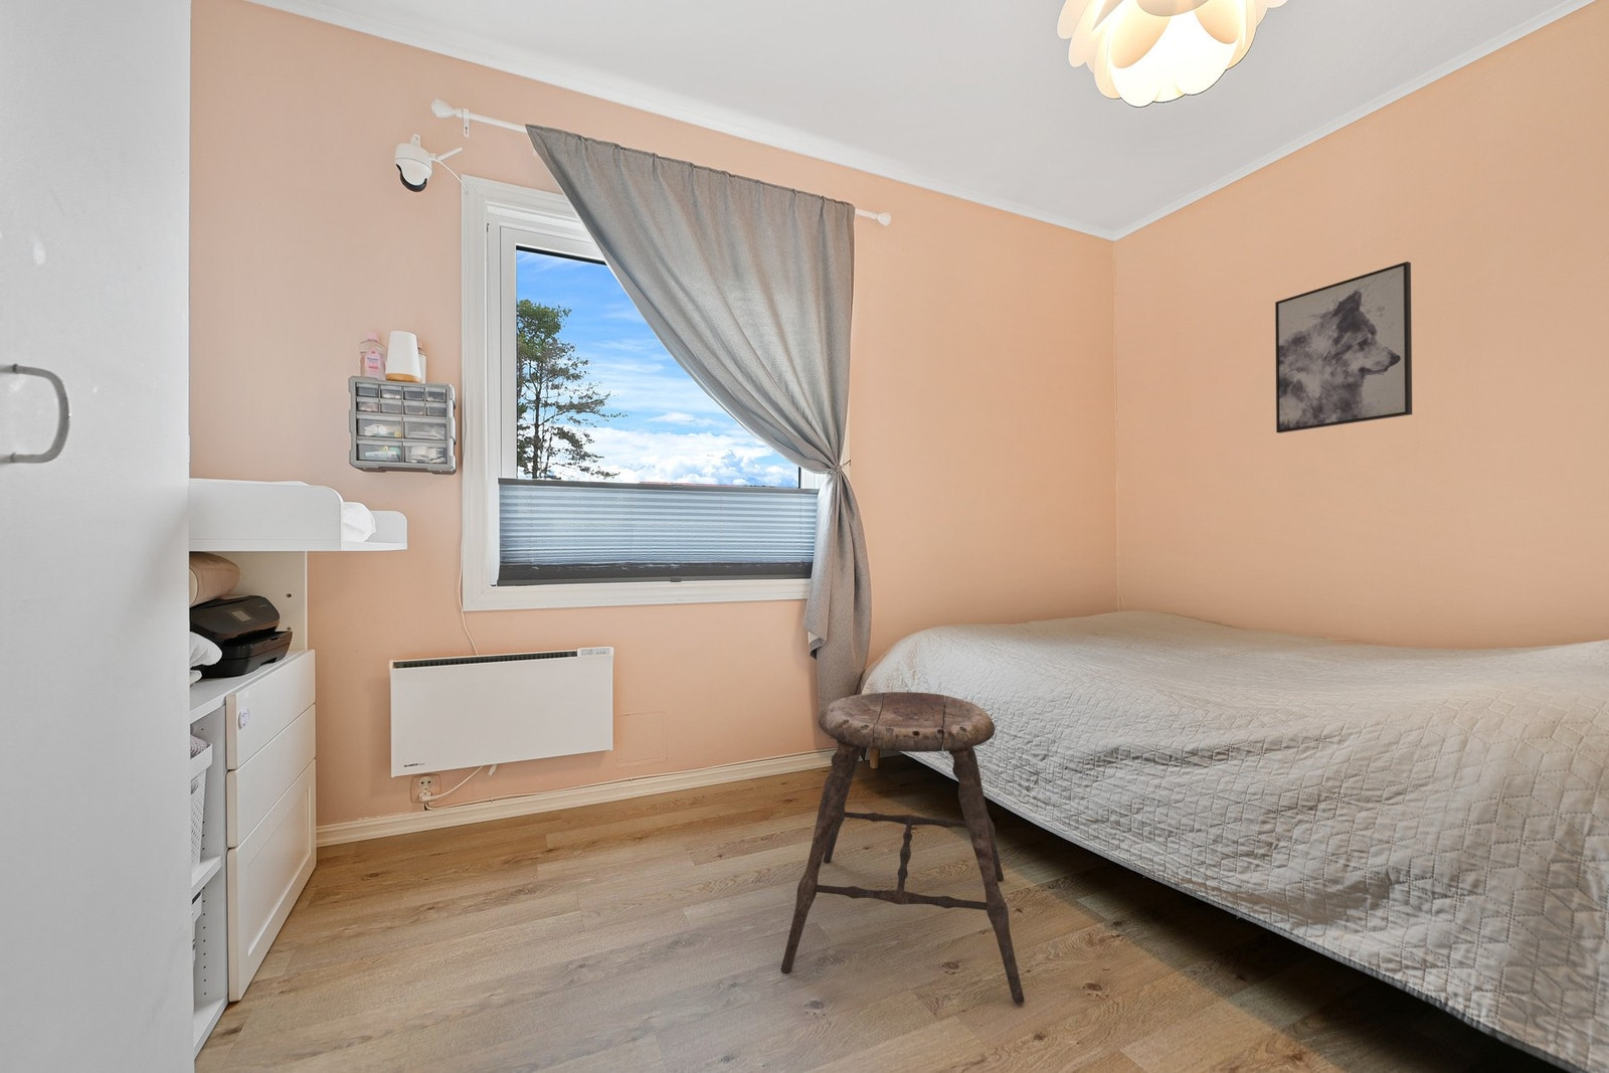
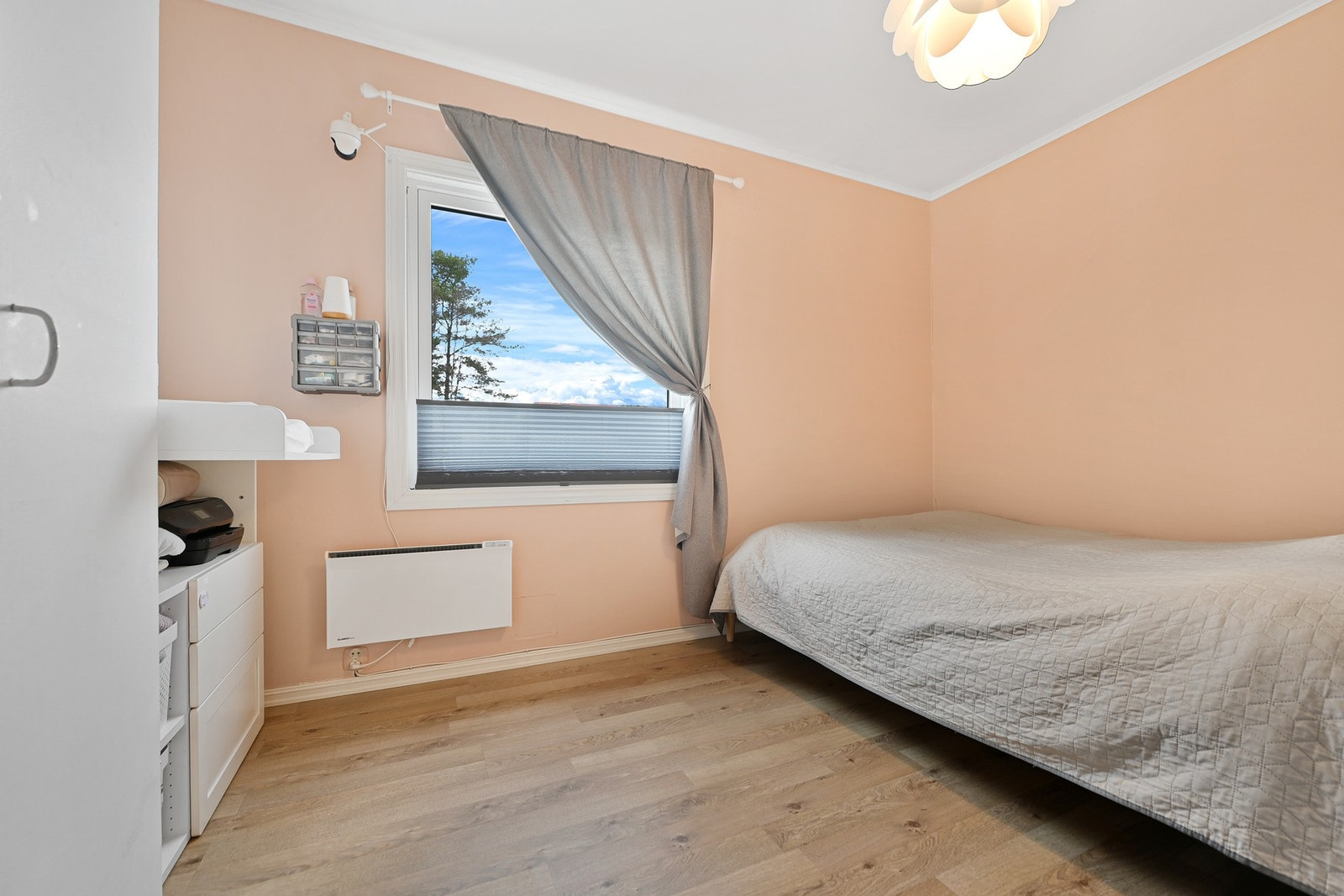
- wall art (1338, 354)
- stool (905, 814)
